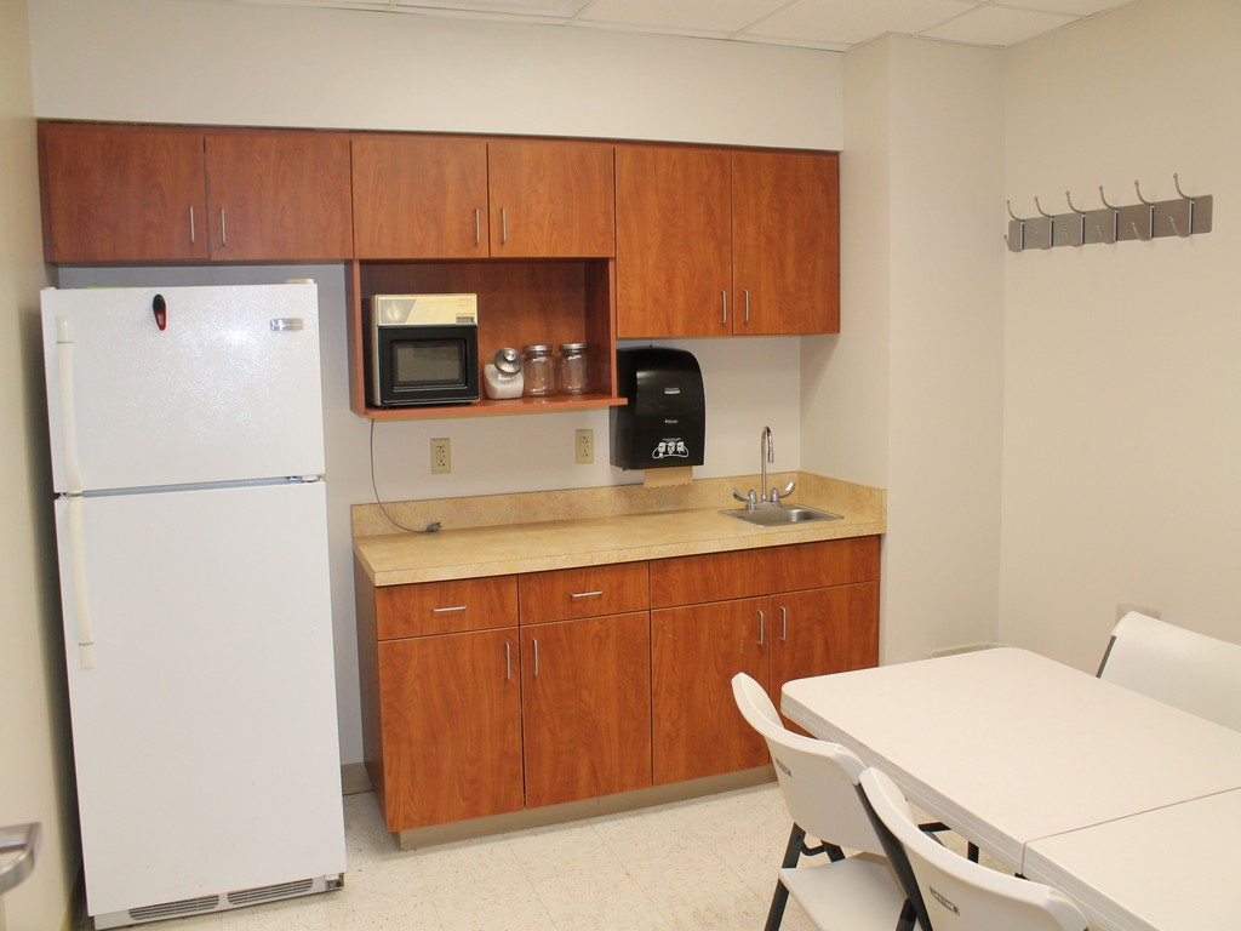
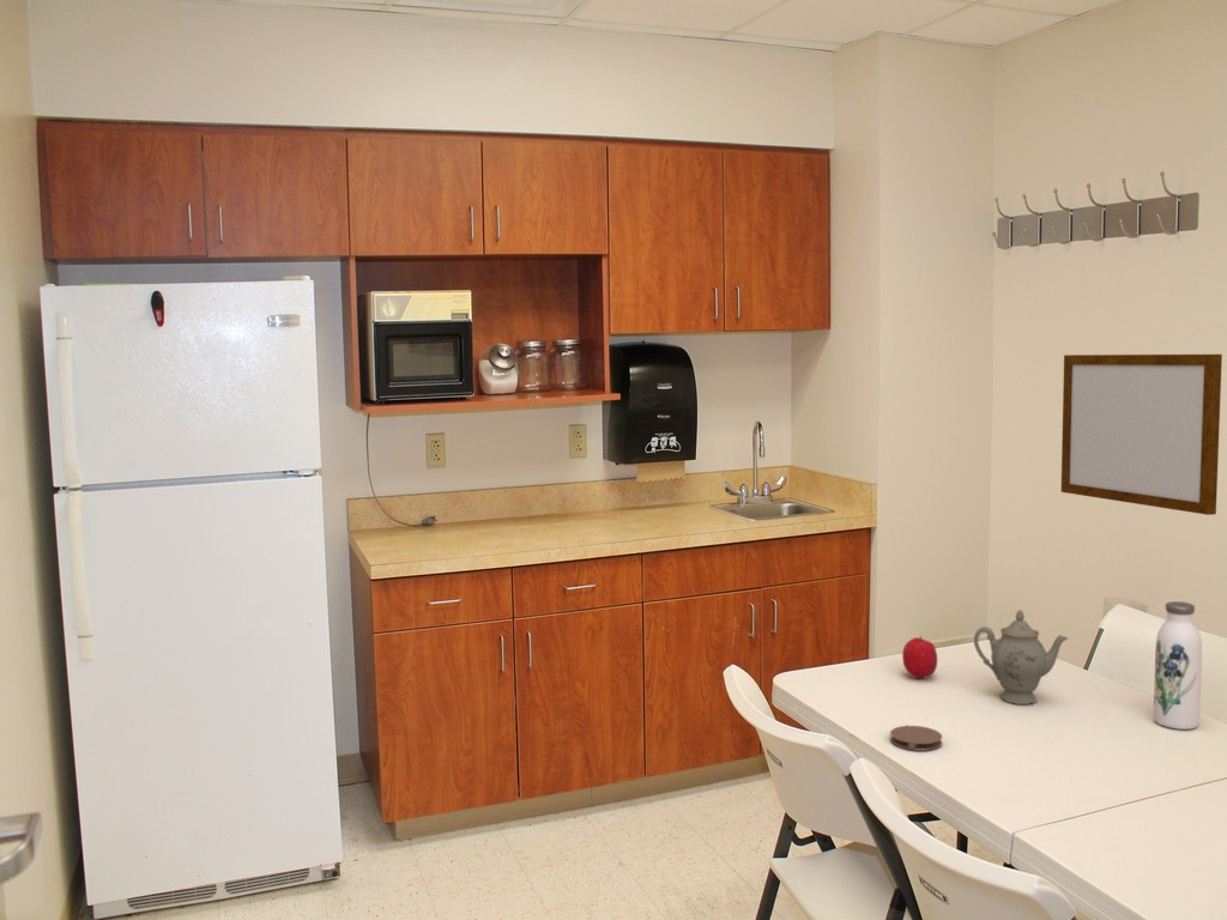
+ water bottle (1178, 662)
+ writing board (1134, 429)
+ fruit (919, 655)
+ coaster (915, 737)
+ chinaware (1020, 654)
